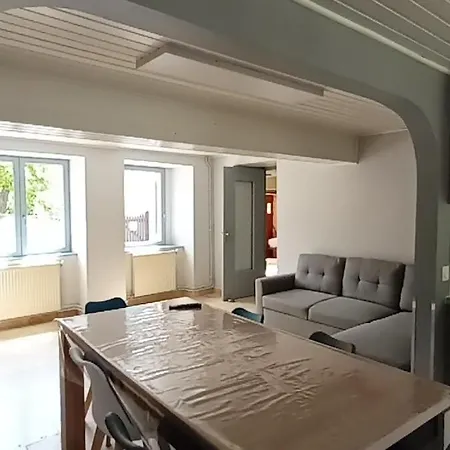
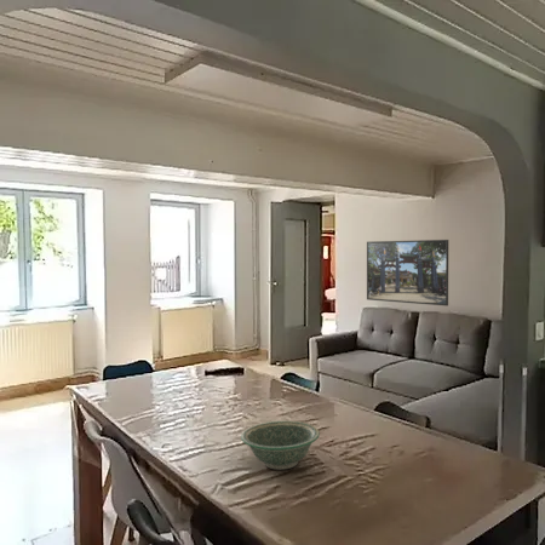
+ bowl (280, 447)
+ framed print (405, 271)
